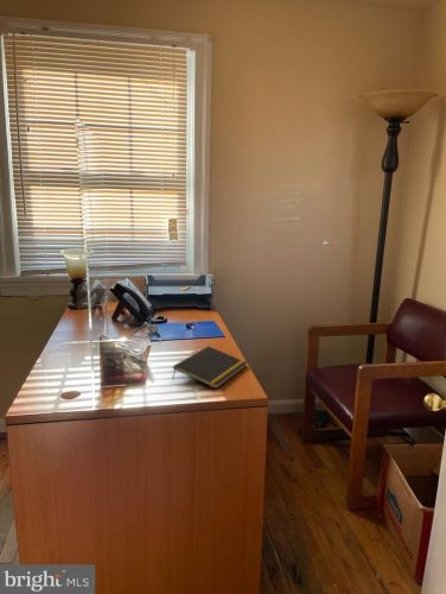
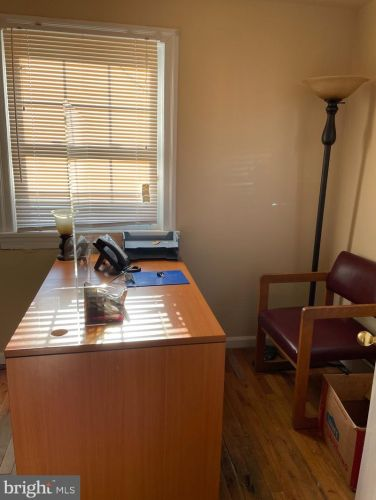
- notepad (211, 365)
